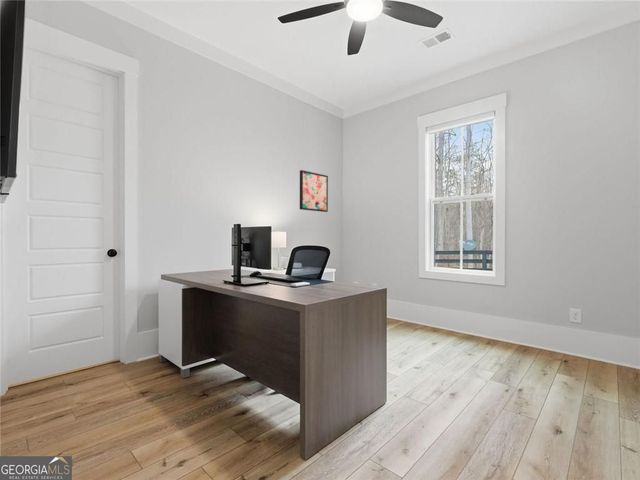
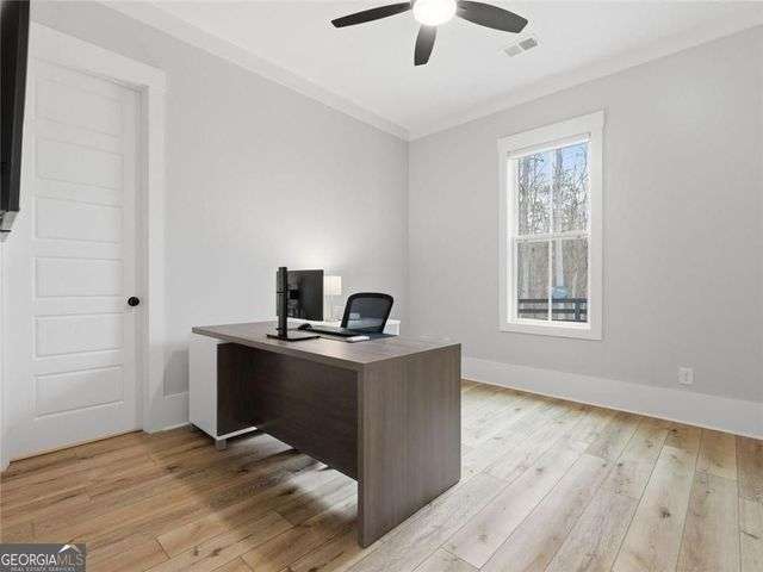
- wall art (314, 191)
